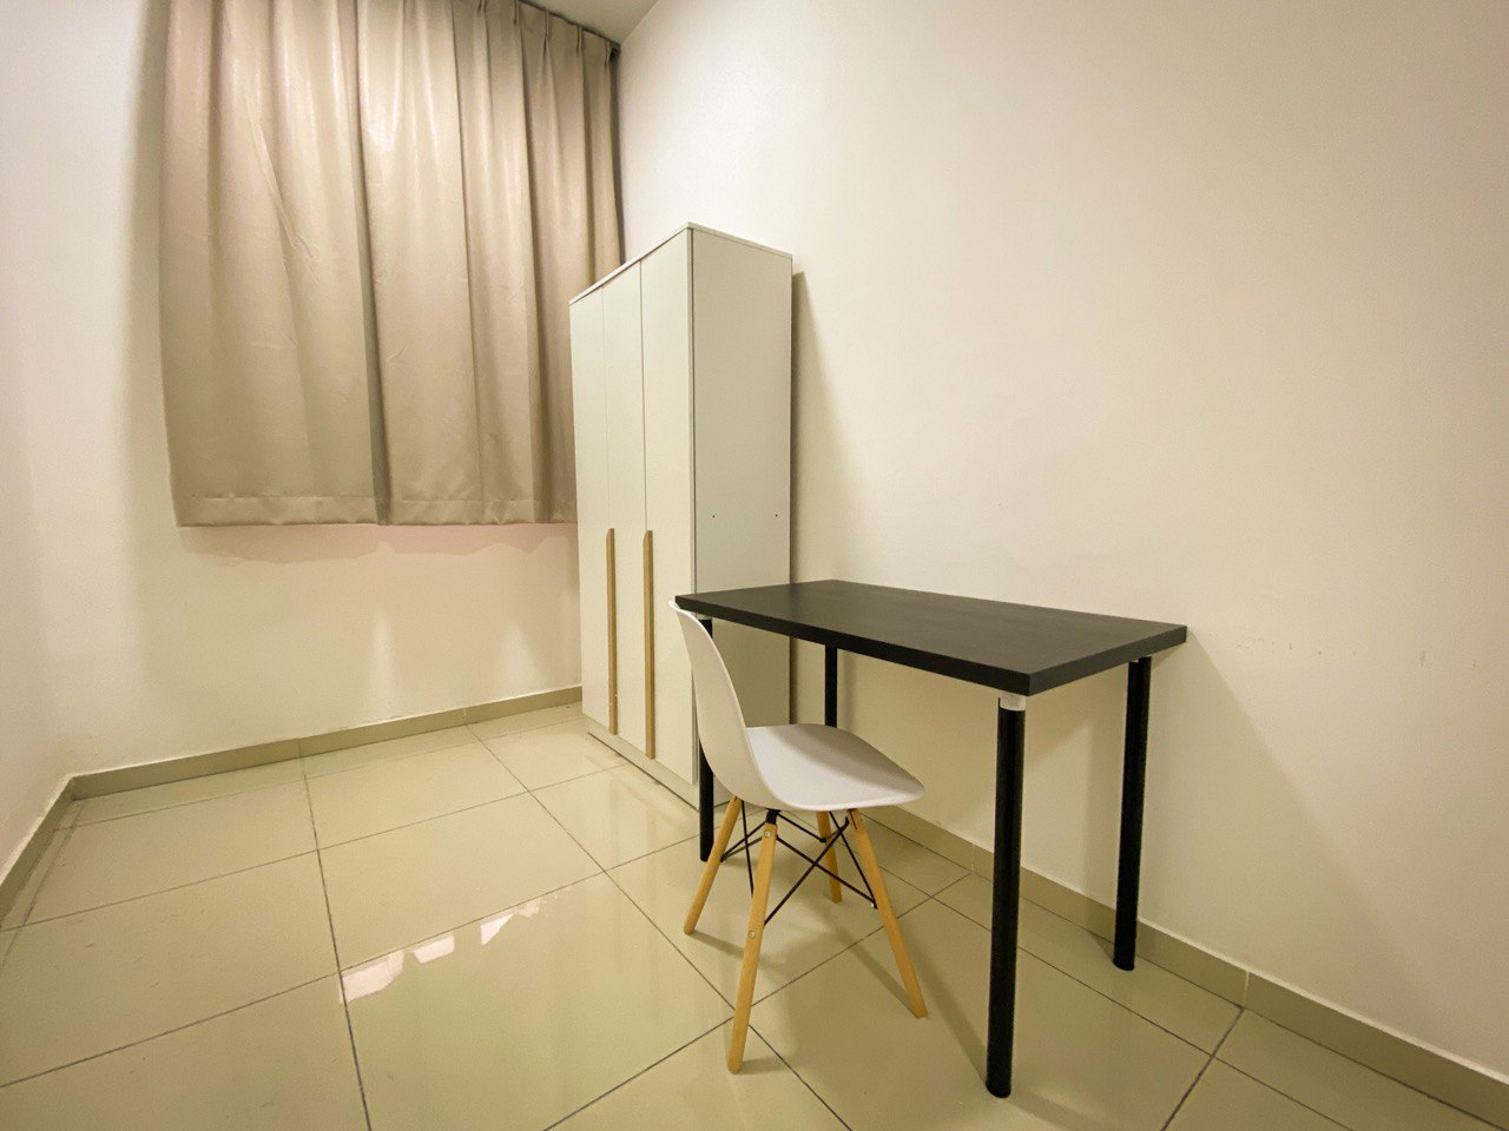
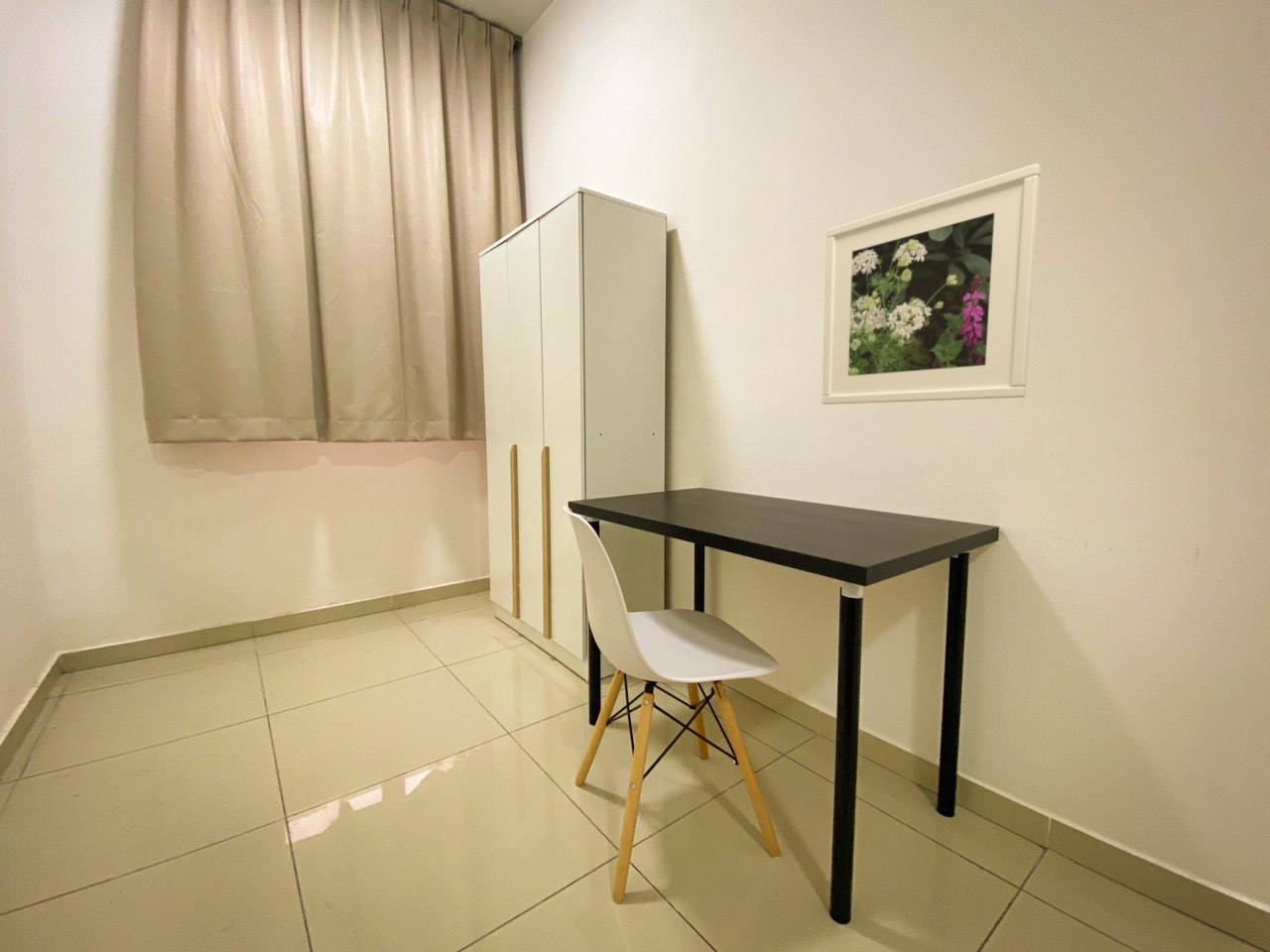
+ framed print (914, 303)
